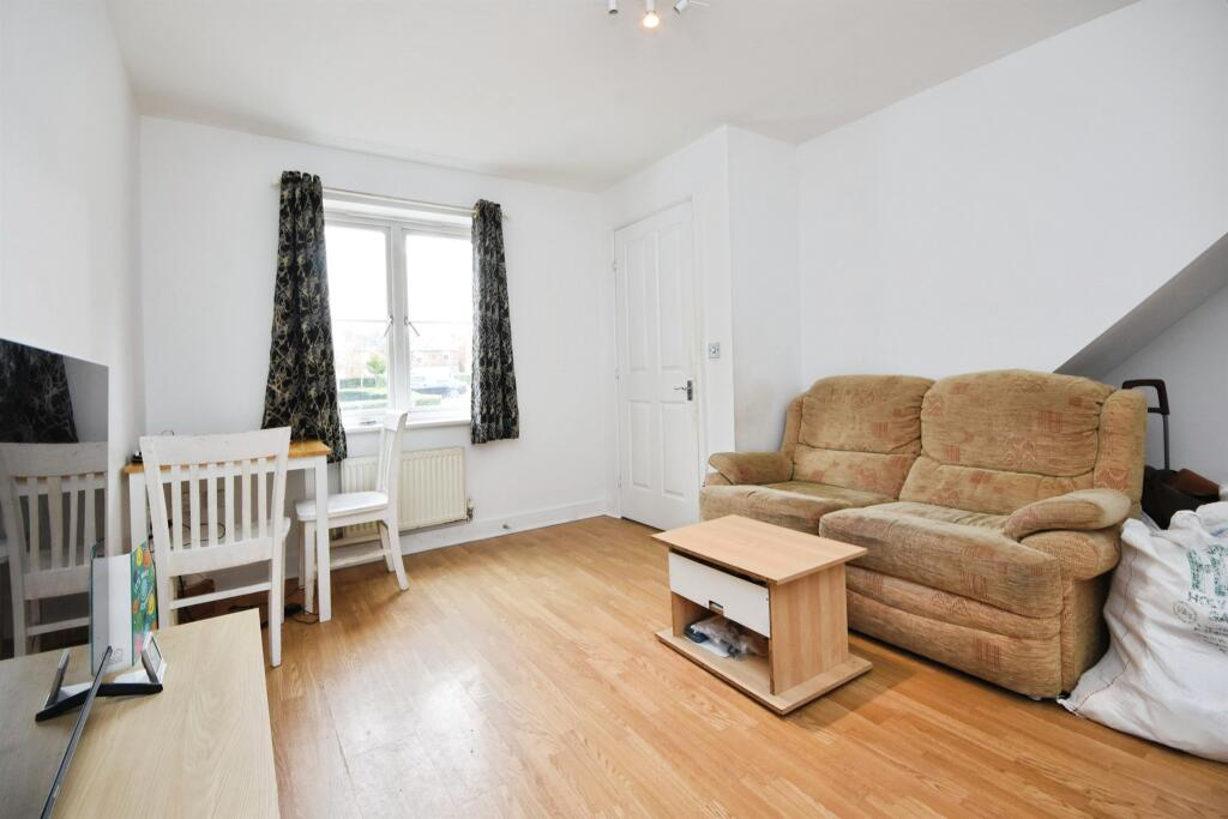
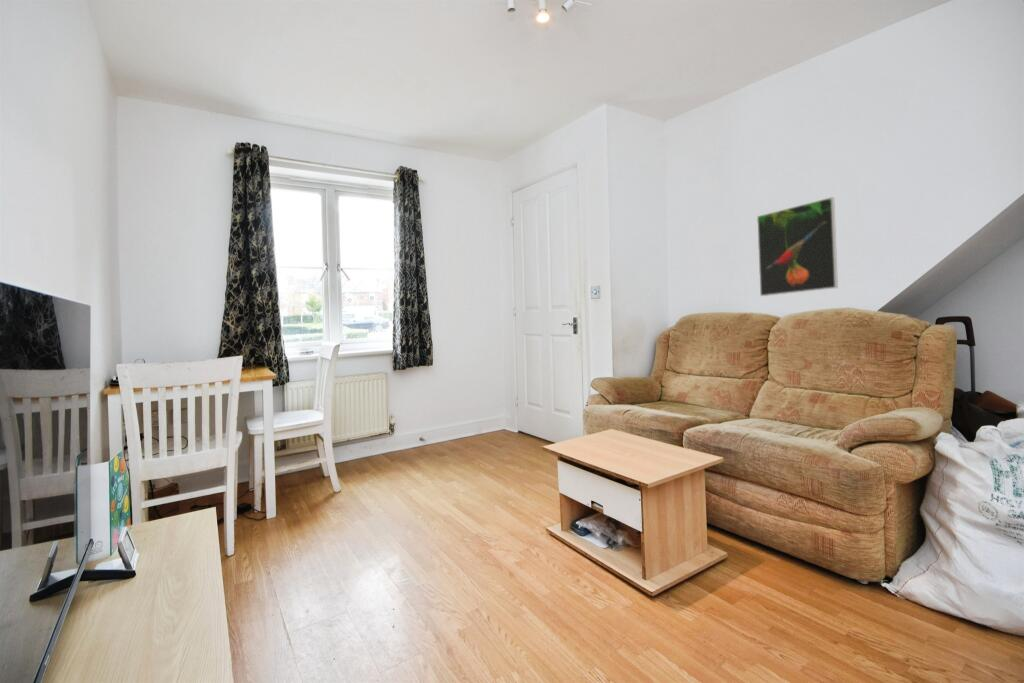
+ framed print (795, 249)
